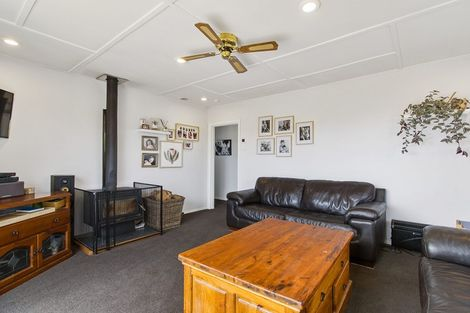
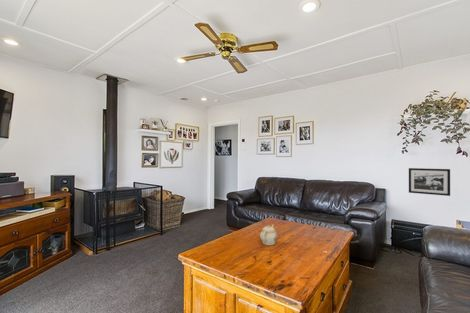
+ teapot (268, 234)
+ picture frame (428, 181)
